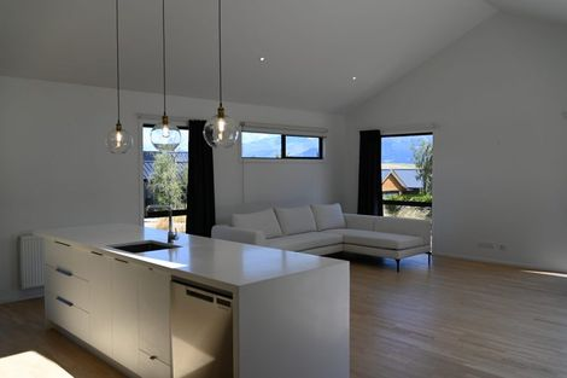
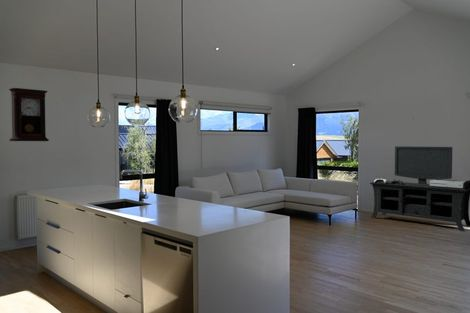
+ media console (419, 184)
+ pendulum clock (29, 115)
